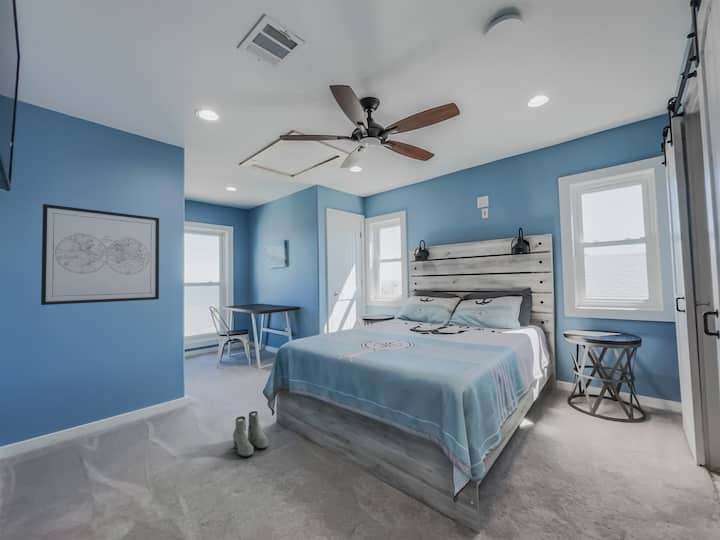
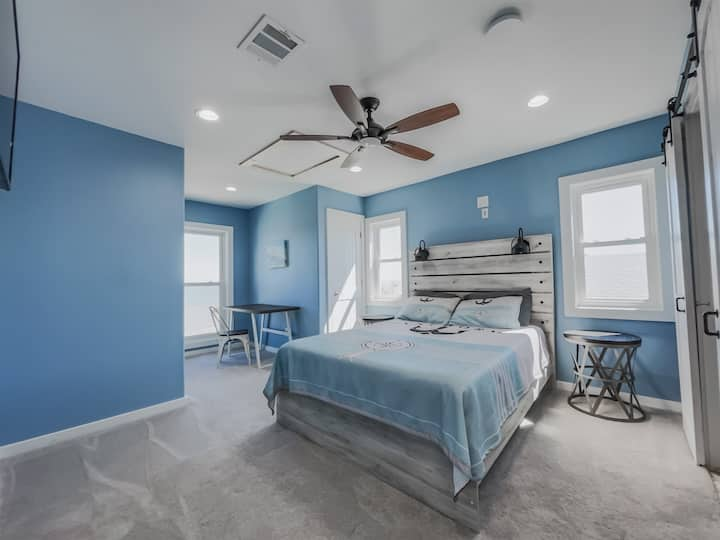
- boots (250, 431)
- wall art (106, 256)
